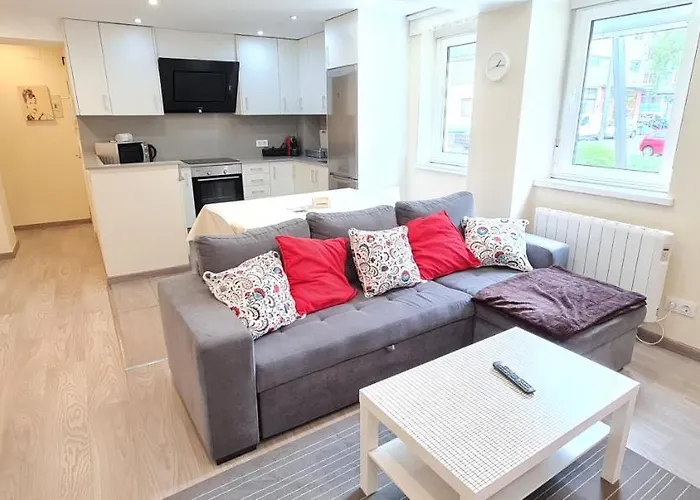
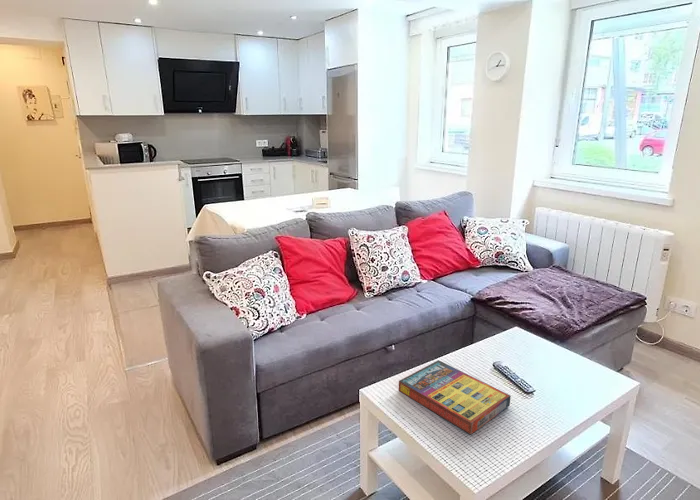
+ game compilation box (452, 393)
